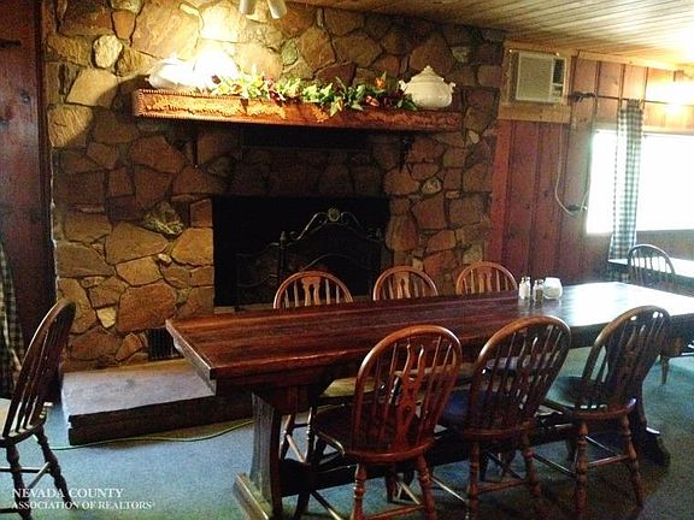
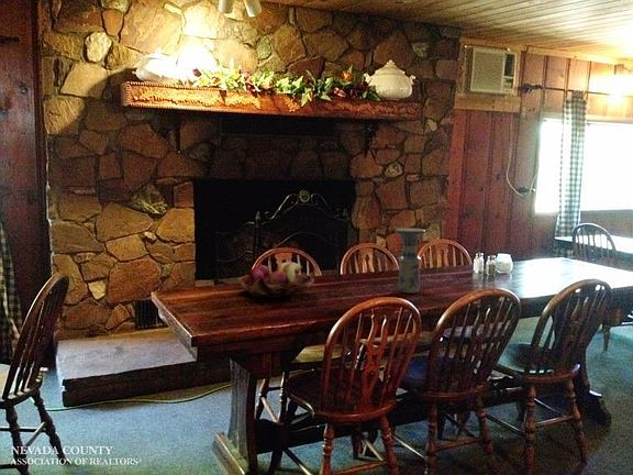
+ fruit basket (277, 278)
+ vase (408, 259)
